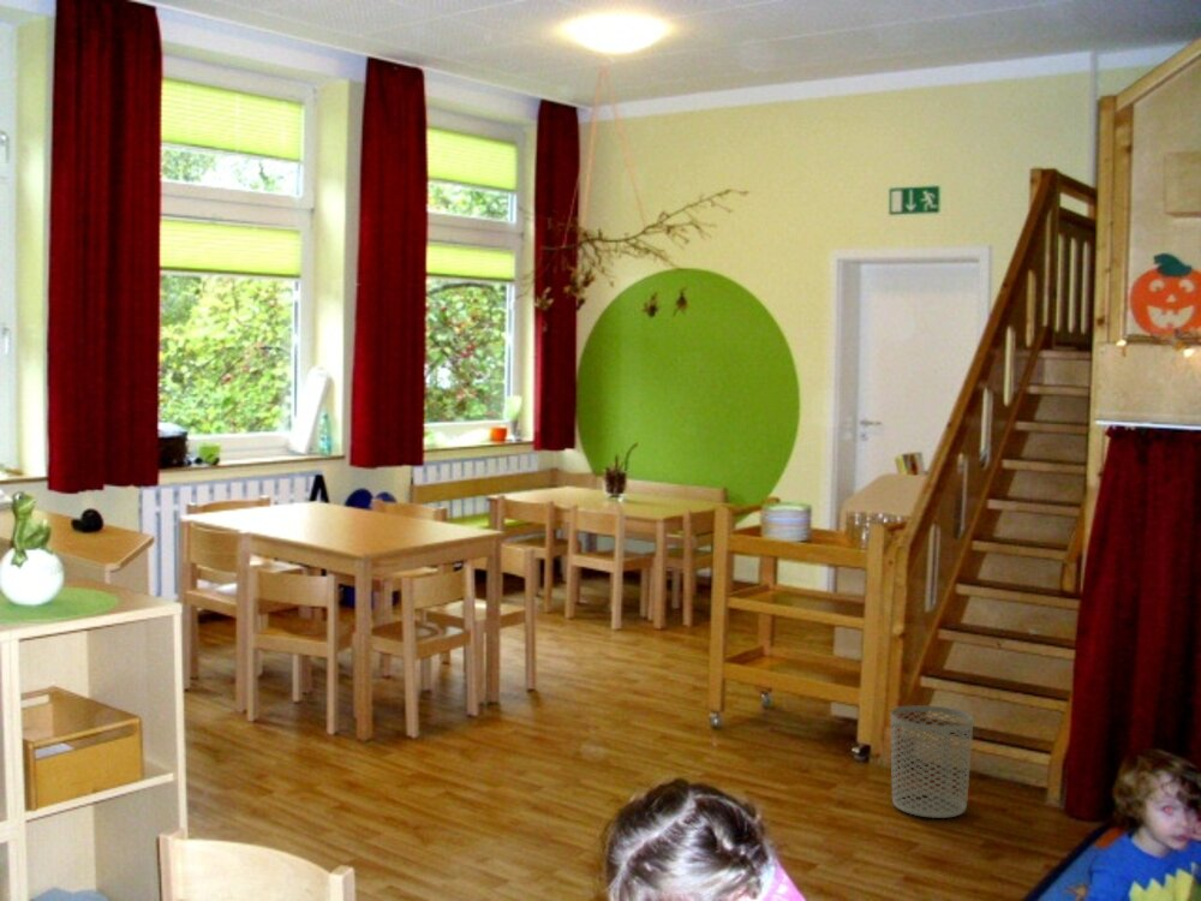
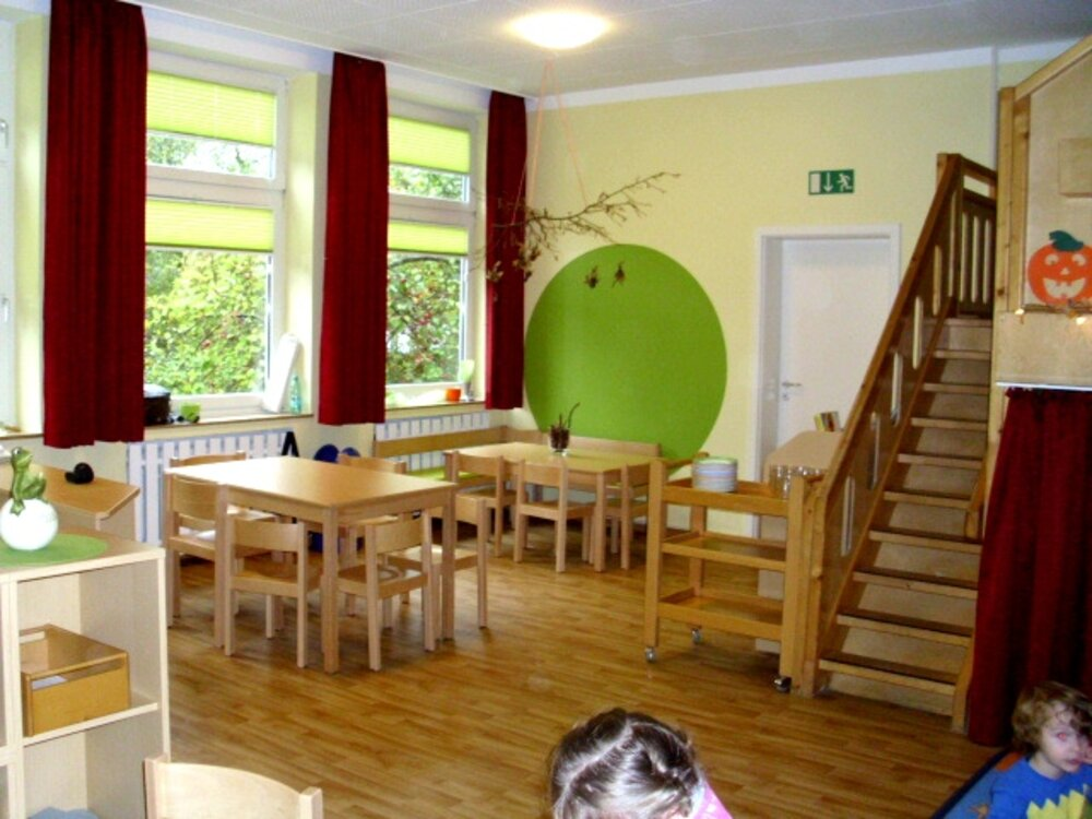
- waste bin (930, 762)
